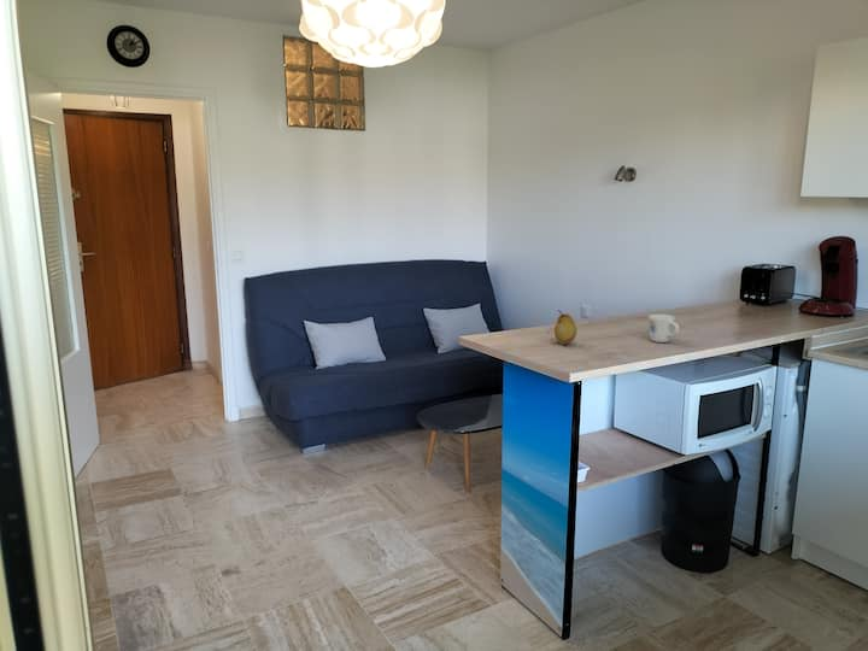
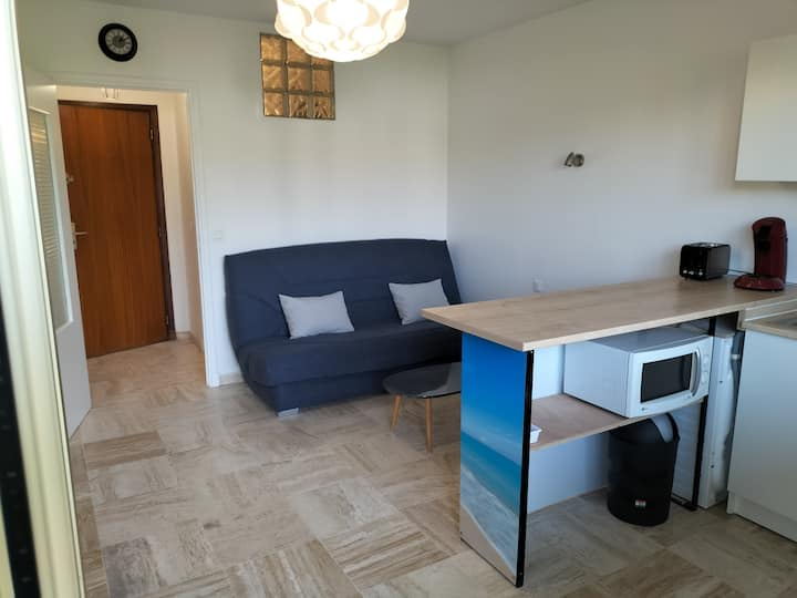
- fruit (565, 326)
- mug (664, 329)
